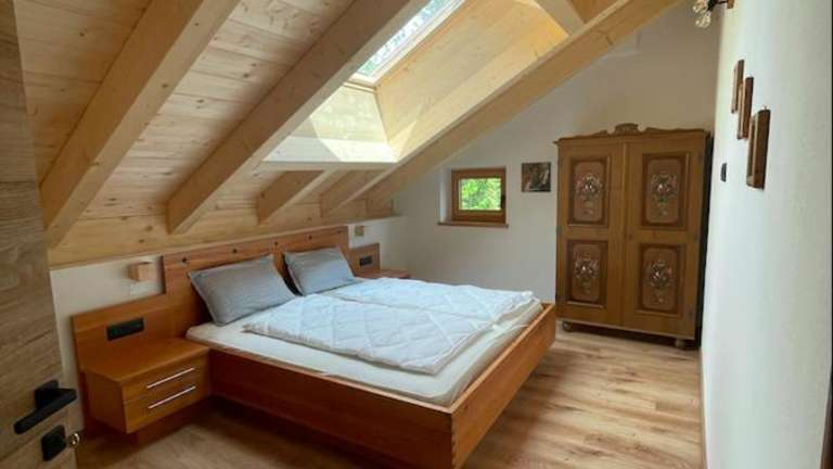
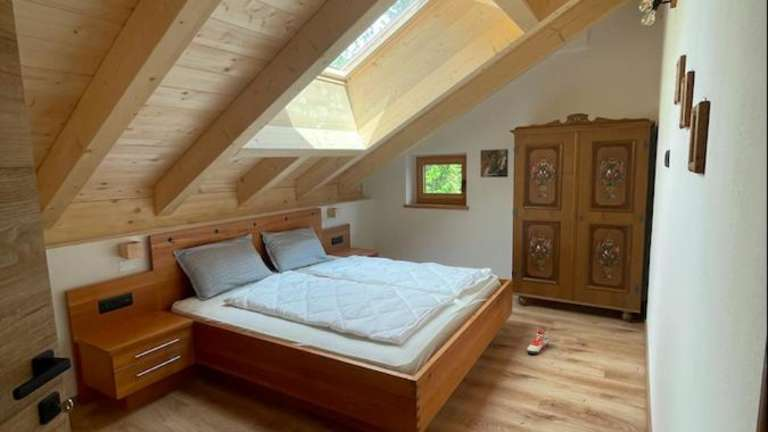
+ sneaker (537, 340)
